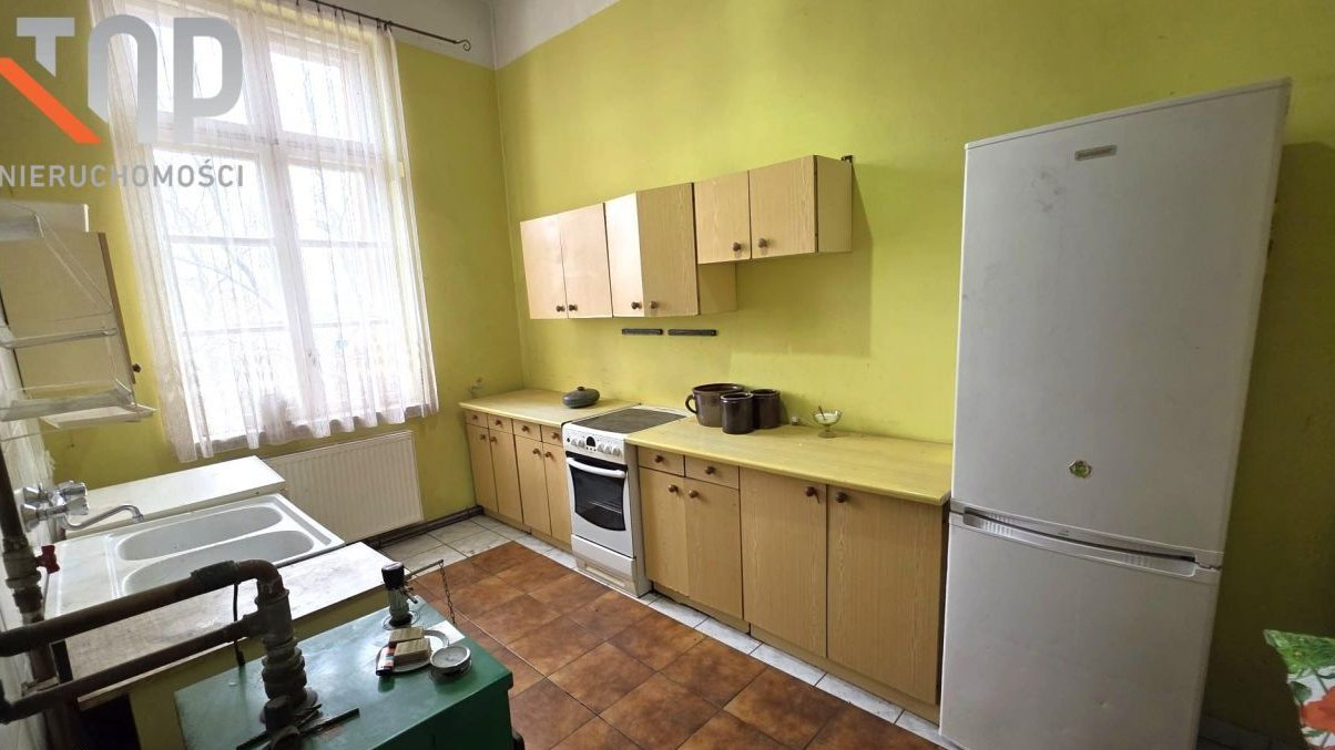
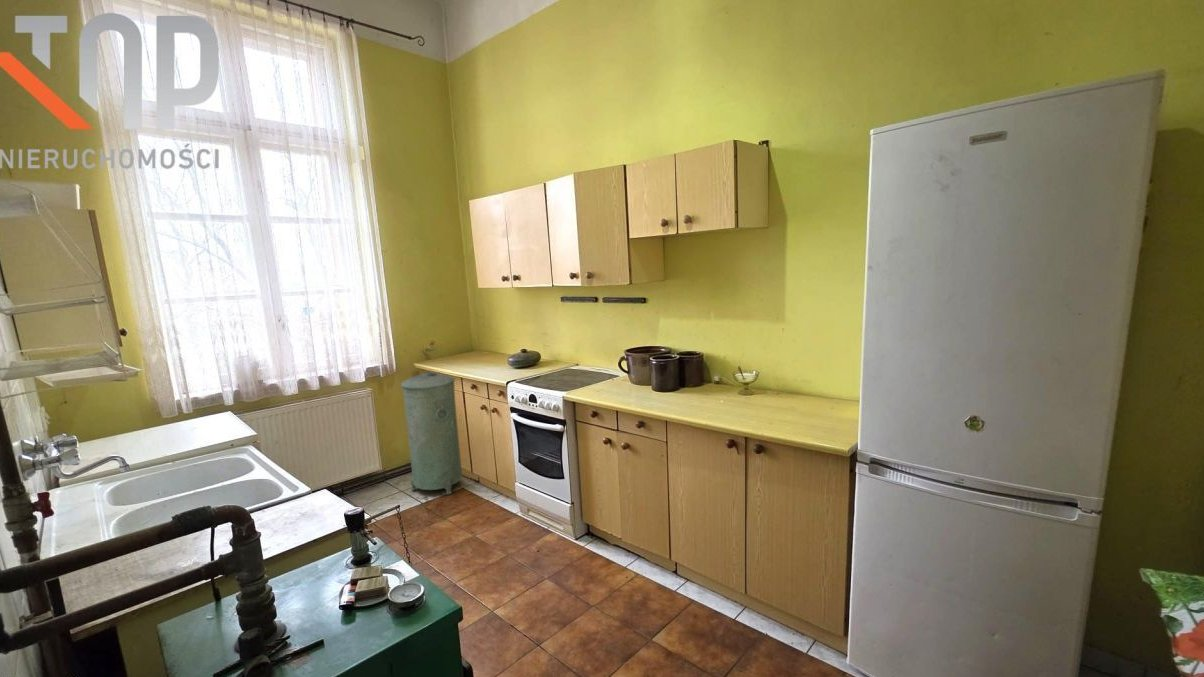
+ trash can (433, 430)
